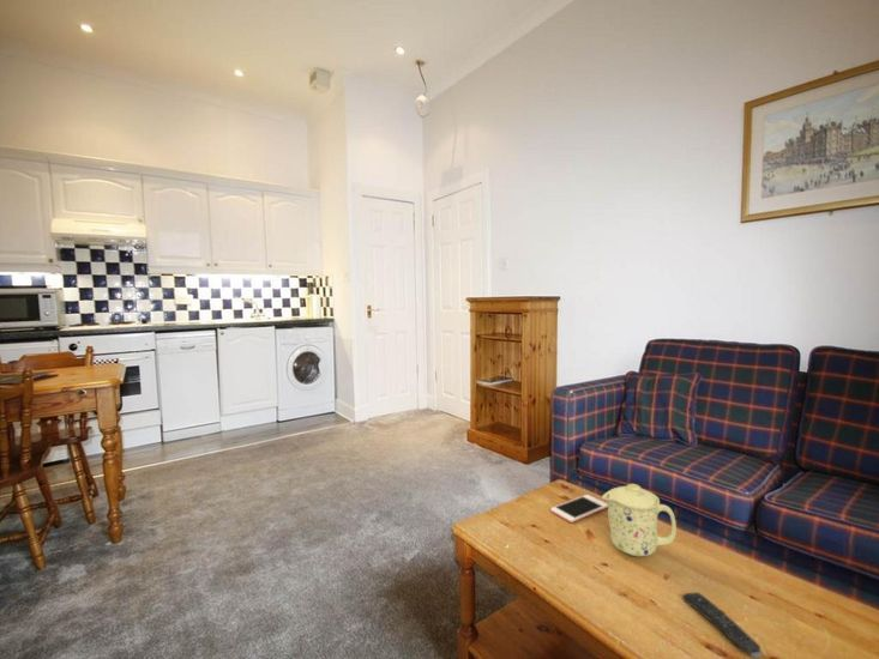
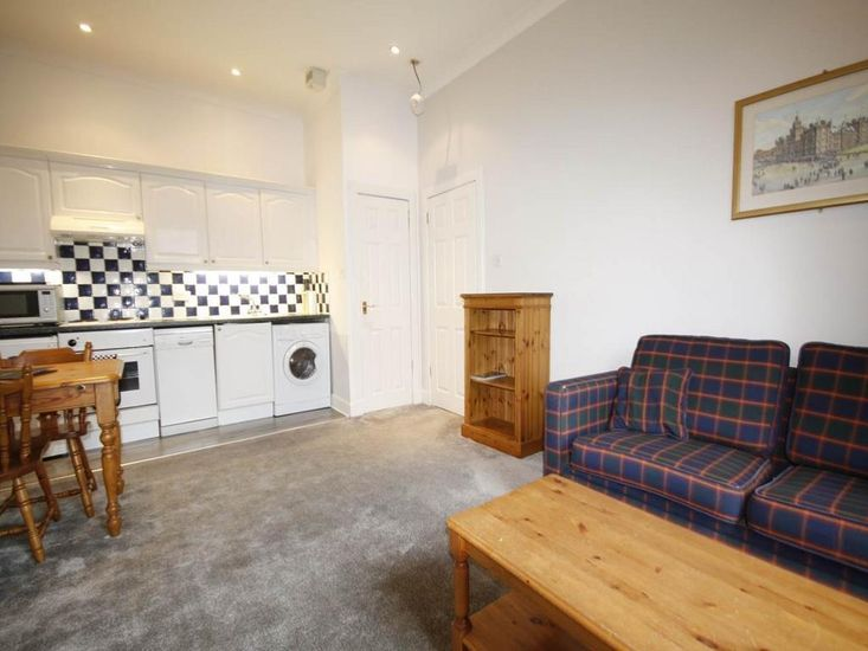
- cell phone (579, 507)
- remote control (721, 622)
- mug (637, 518)
